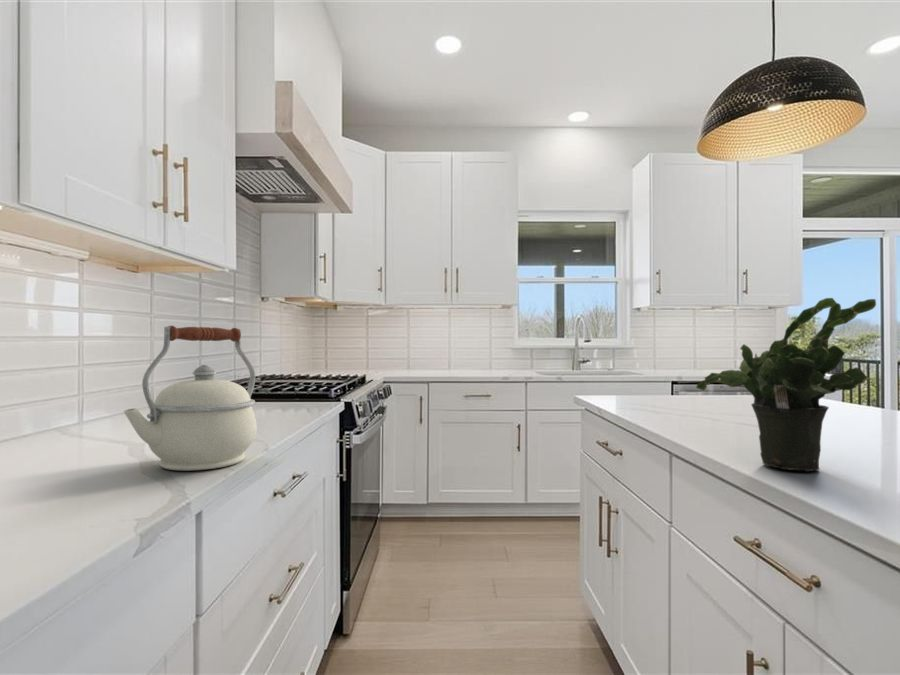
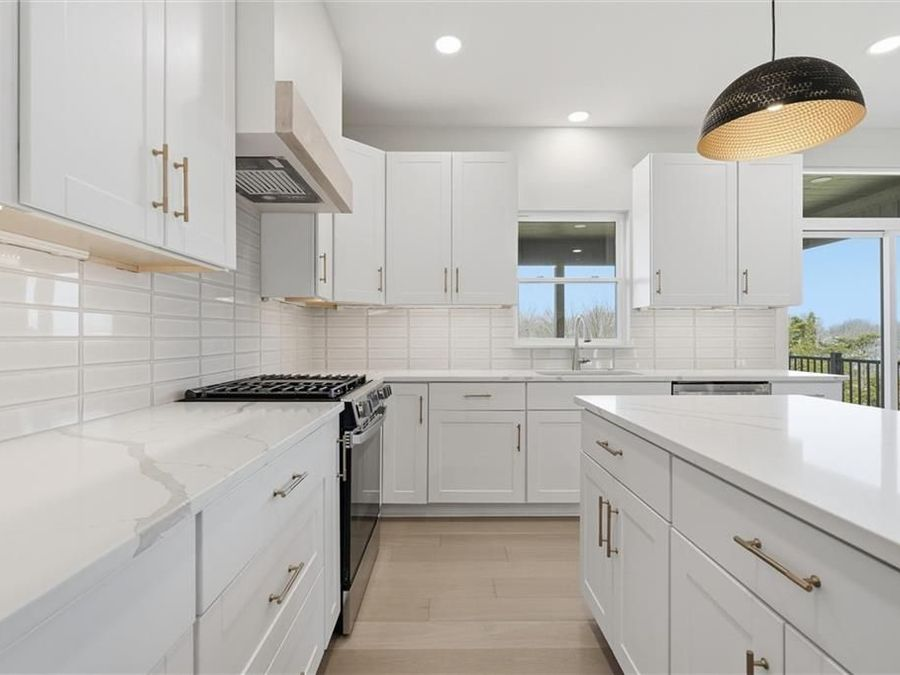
- kettle (196, 394)
- potted plant (792, 380)
